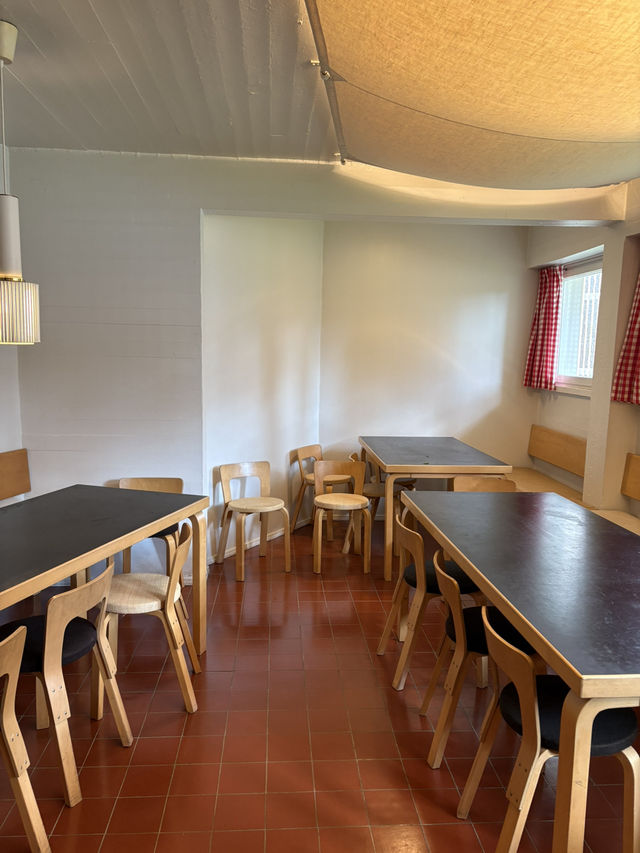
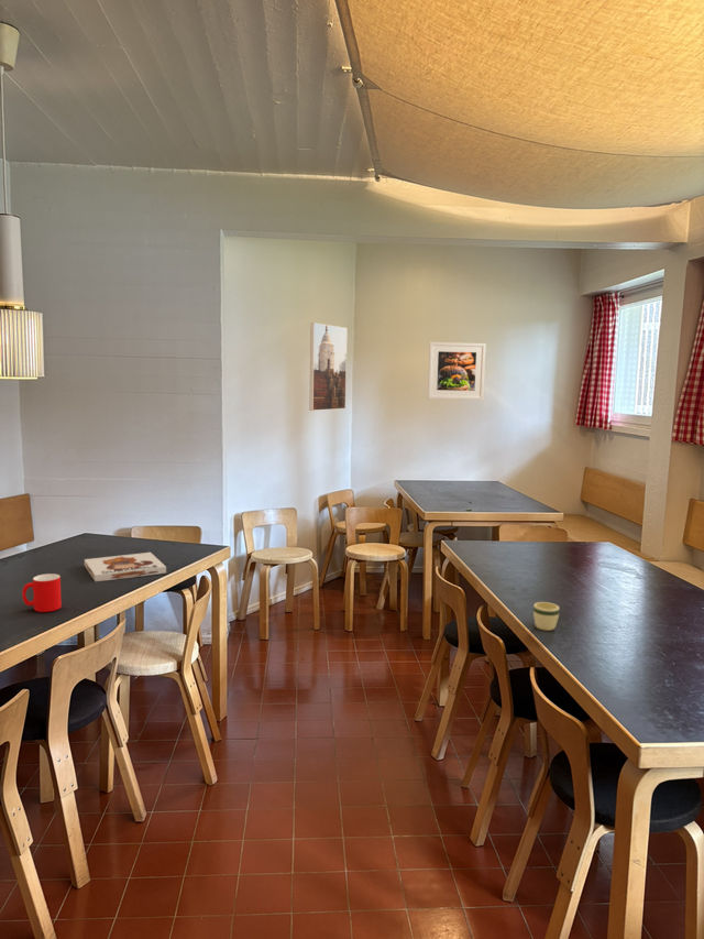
+ cup (41, 592)
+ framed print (457, 371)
+ board game (124, 566)
+ mug (546, 614)
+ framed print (329, 368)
